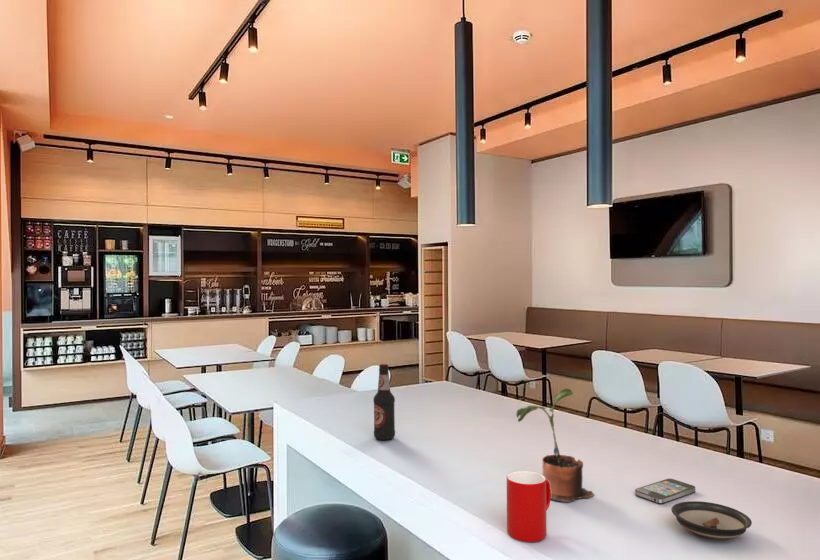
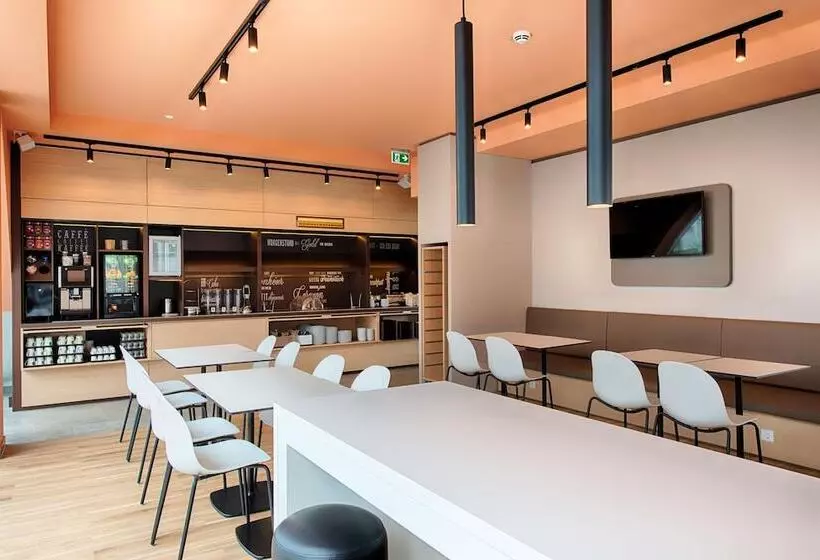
- smartphone (665, 490)
- bottle (384, 401)
- potted plant (554, 439)
- cup (533, 504)
- saucer (710, 523)
